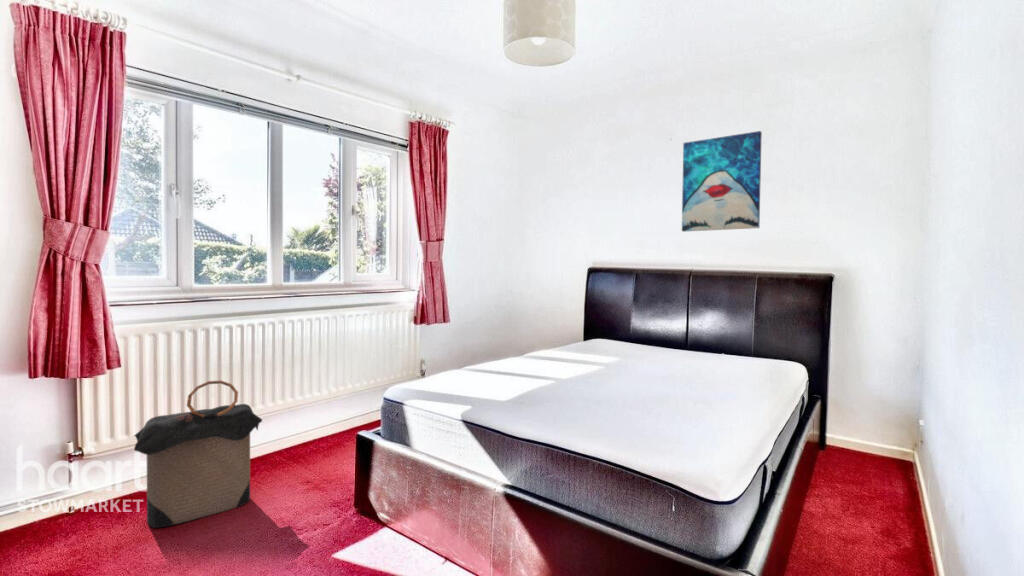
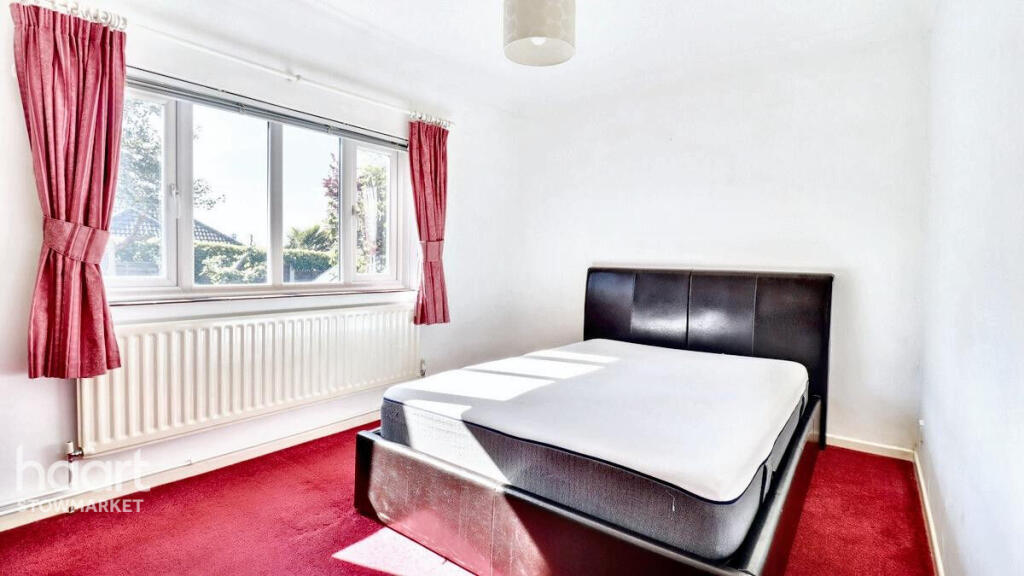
- laundry hamper (199, 448)
- wall art (719, 183)
